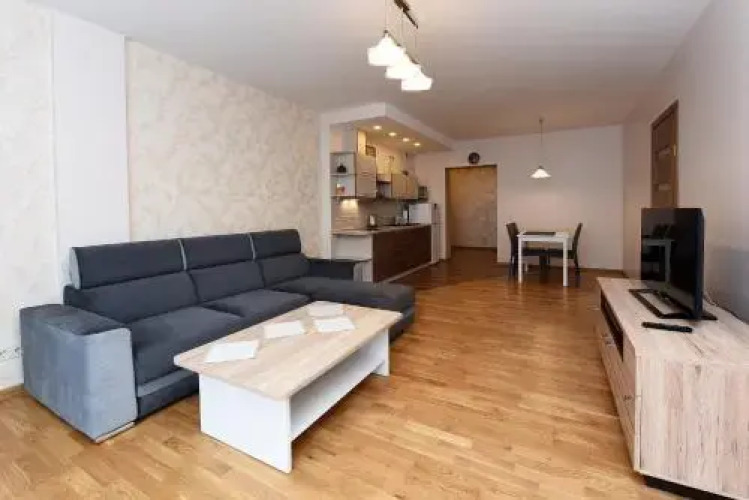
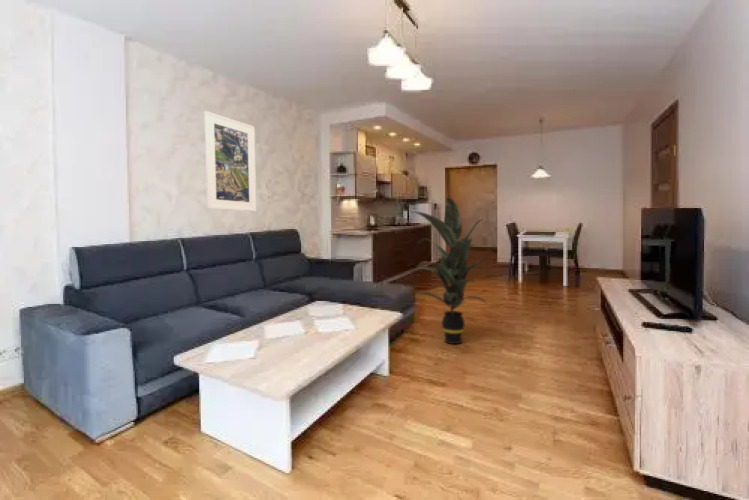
+ indoor plant (448, 271)
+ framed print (232, 165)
